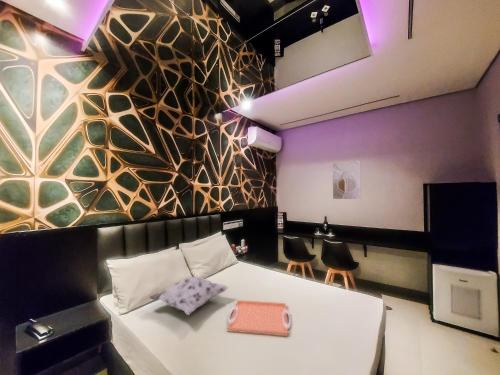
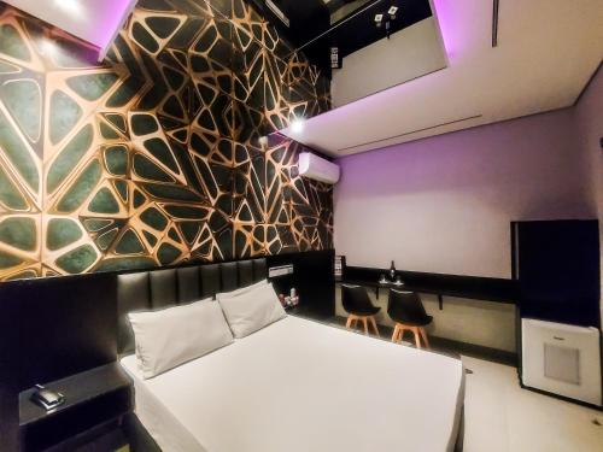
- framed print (346, 180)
- decorative pillow (190, 292)
- serving tray (259, 315)
